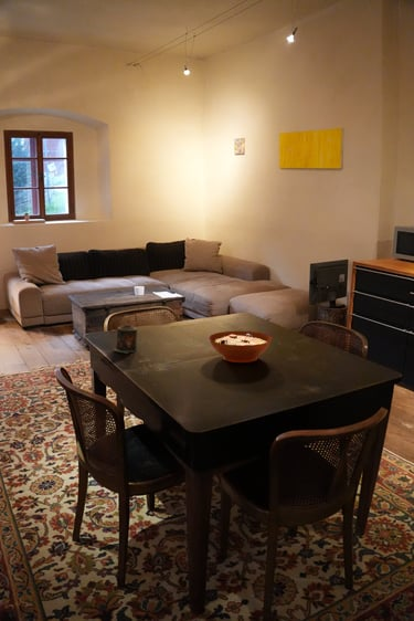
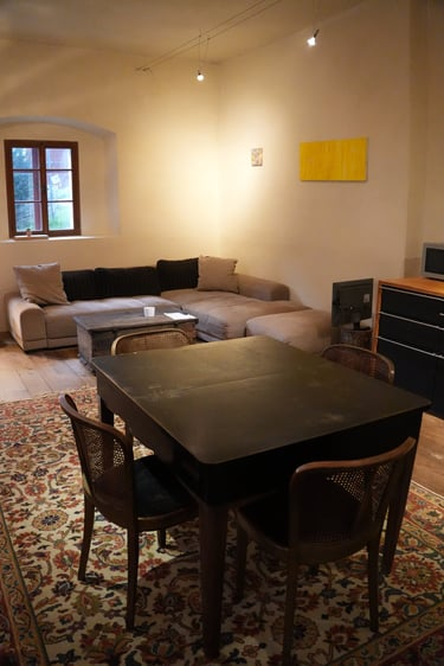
- candle (126, 338)
- decorative bowl (240, 347)
